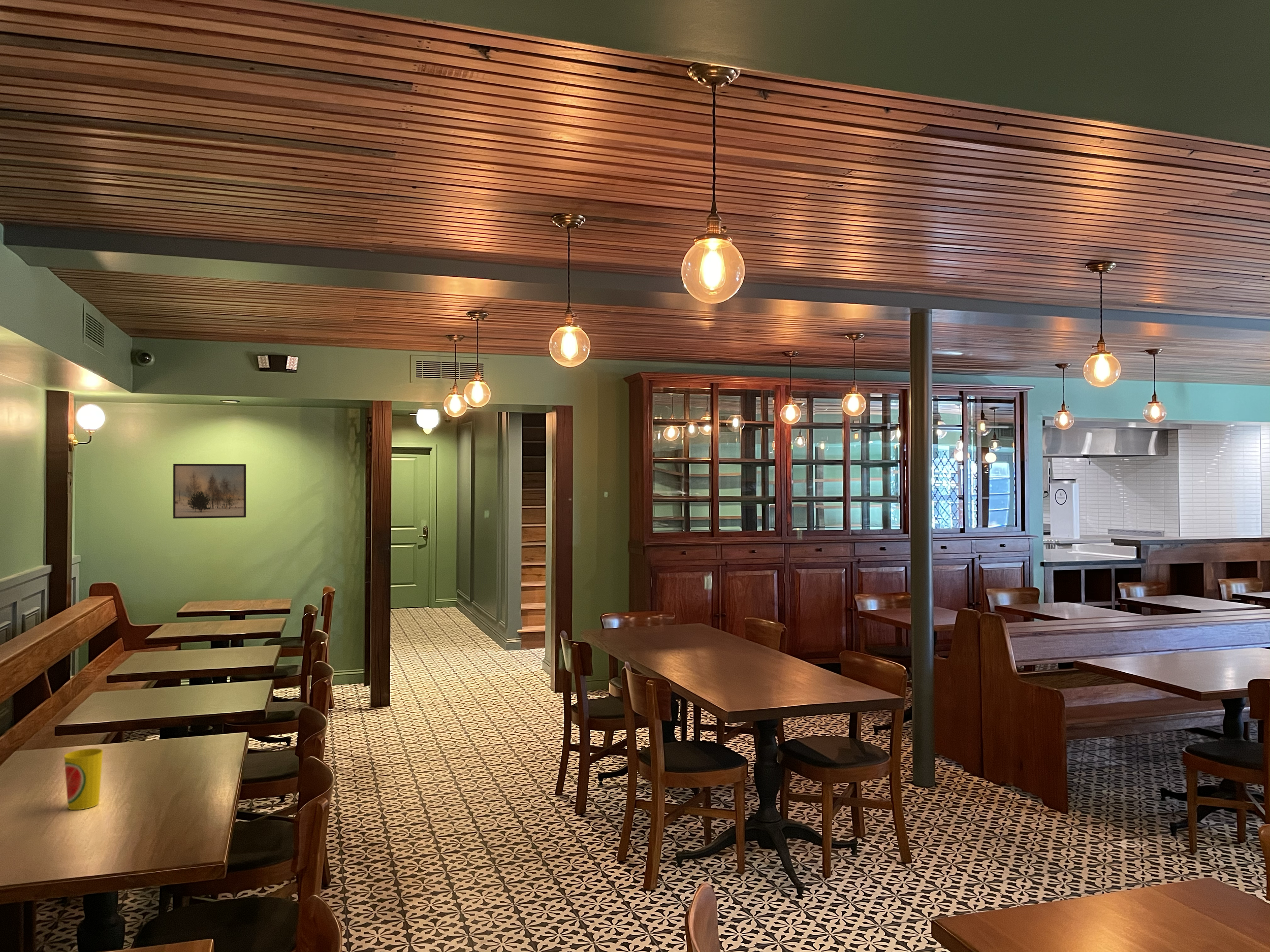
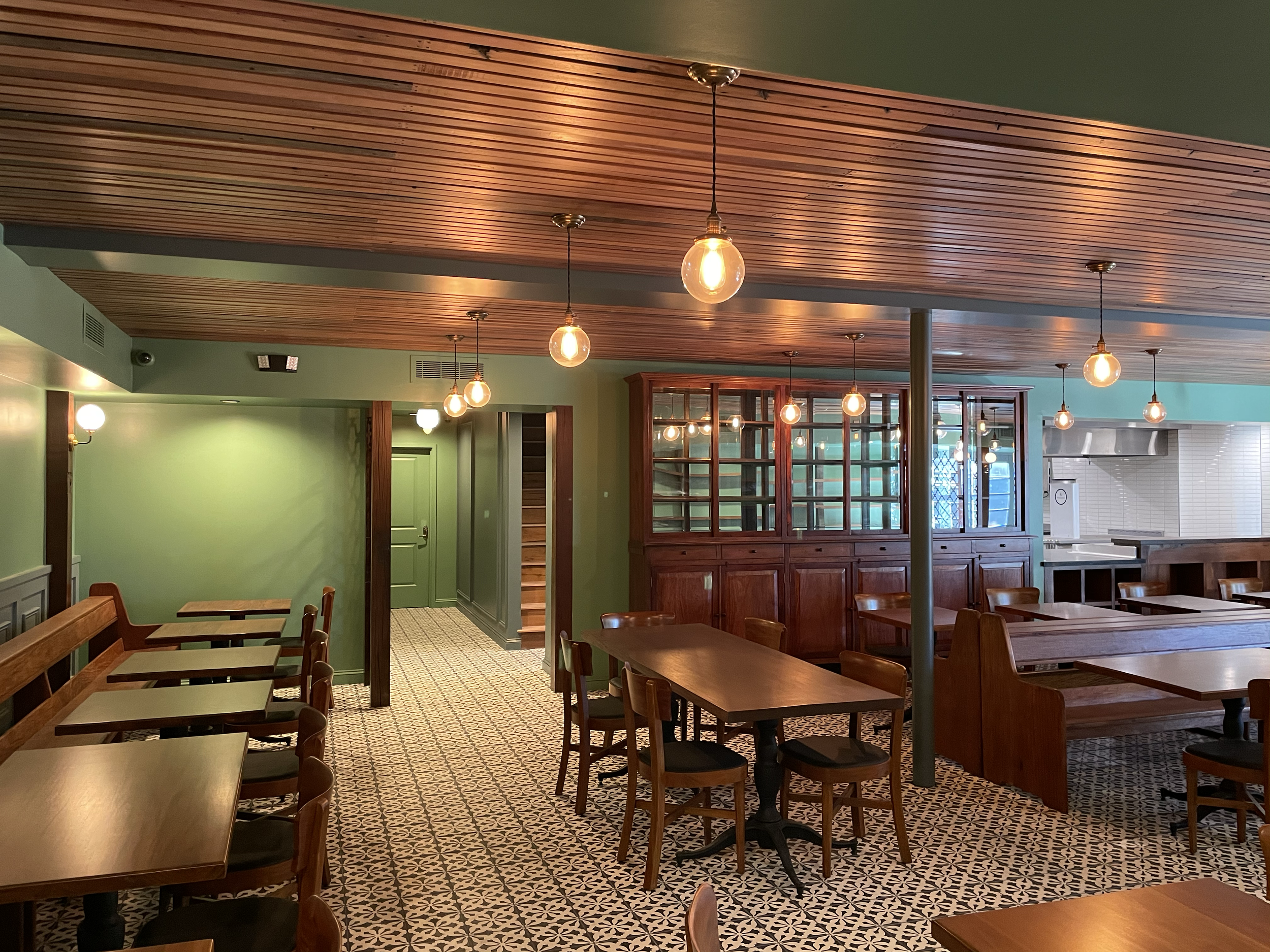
- cup (83, 779)
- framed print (210, 491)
